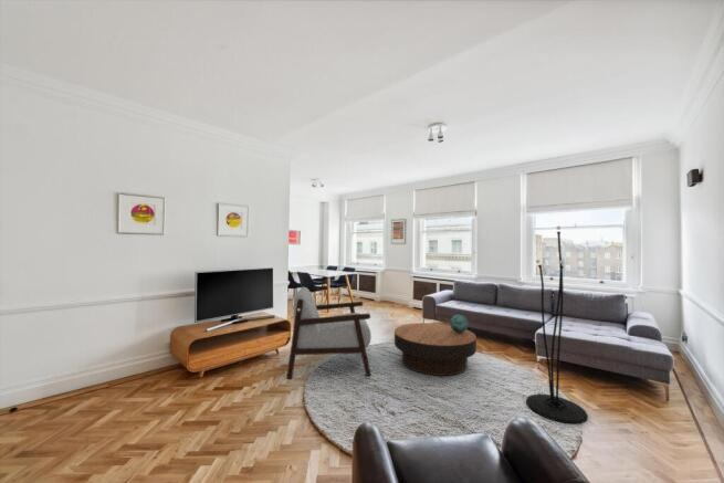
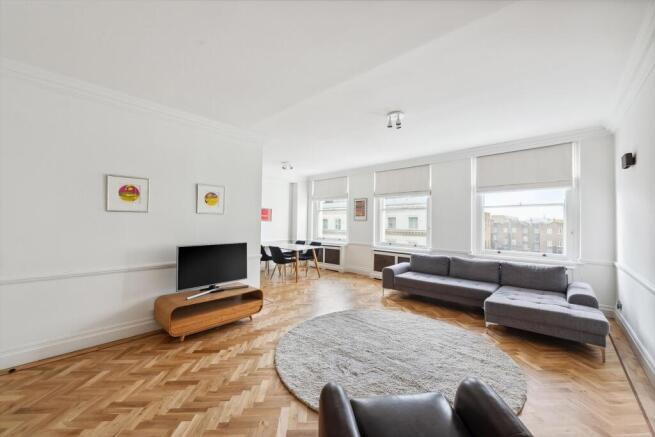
- armchair (330, 326)
- coffee table (433, 347)
- decorative sphere (459, 323)
- floor lamp (555, 317)
